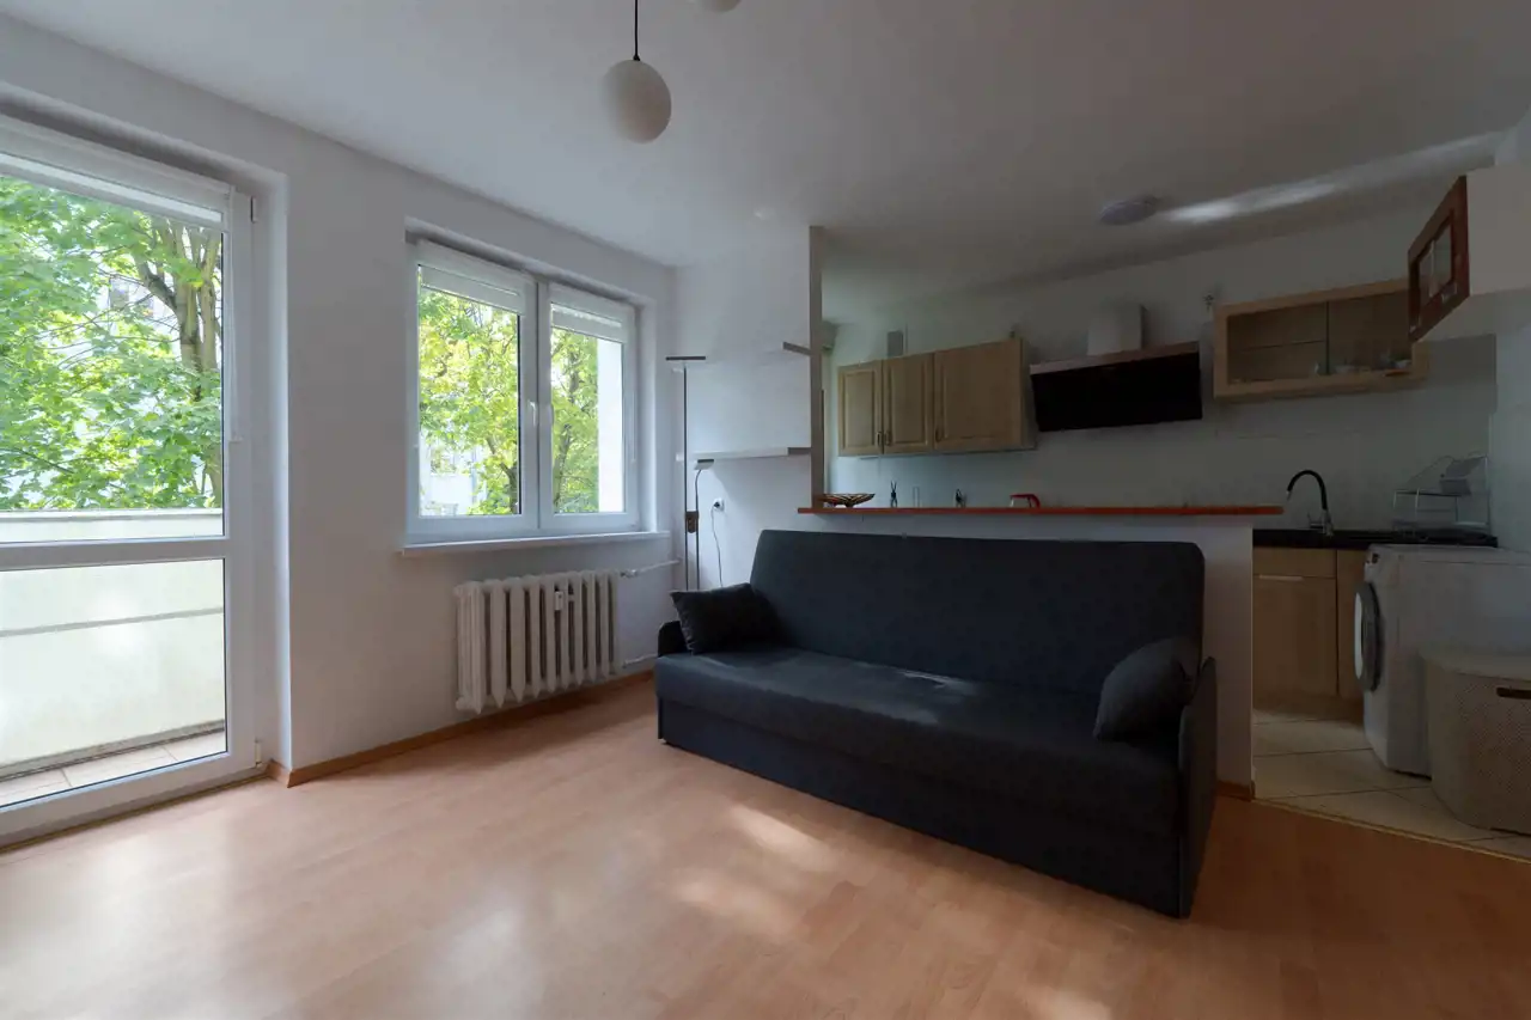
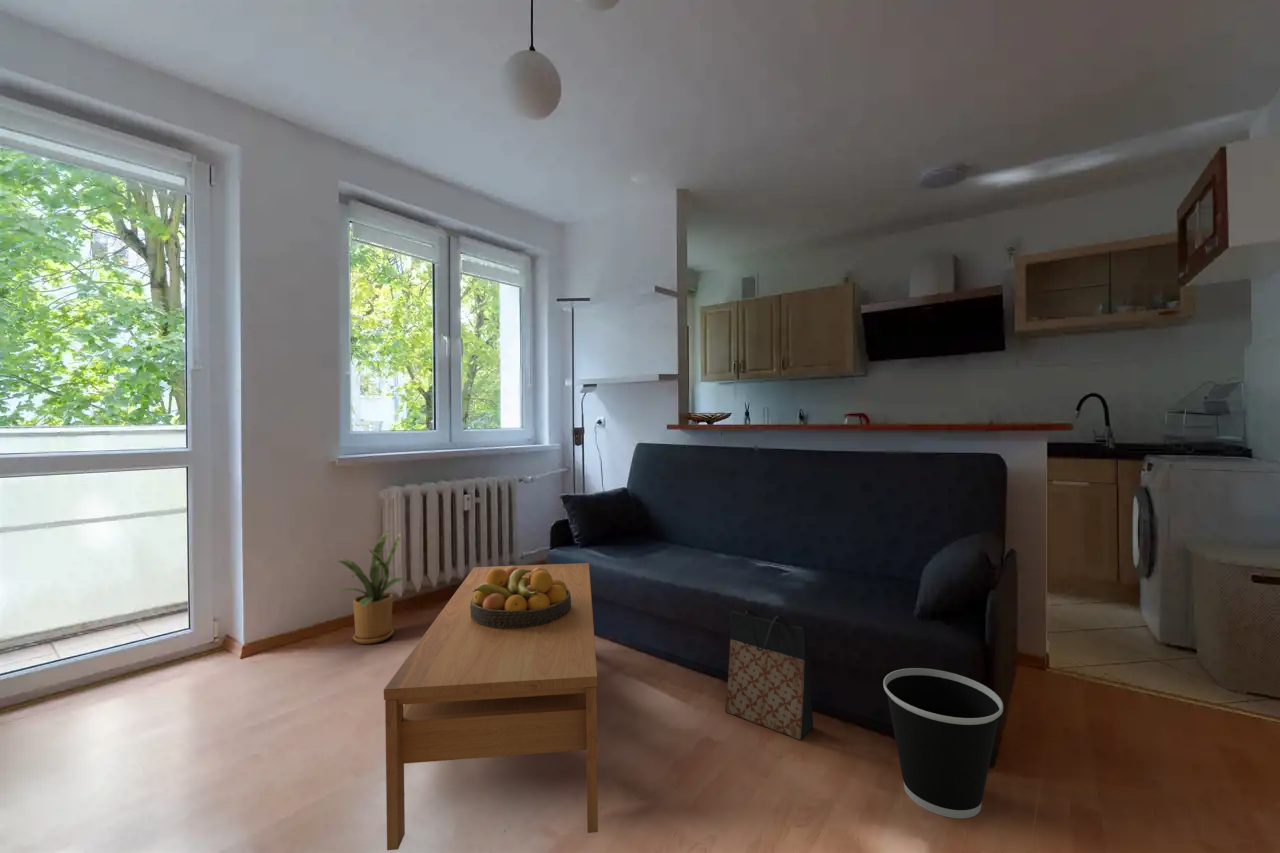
+ bag (766, 664)
+ fruit bowl (521, 588)
+ coffee table (518, 662)
+ wastebasket (940, 742)
+ house plant (367, 586)
